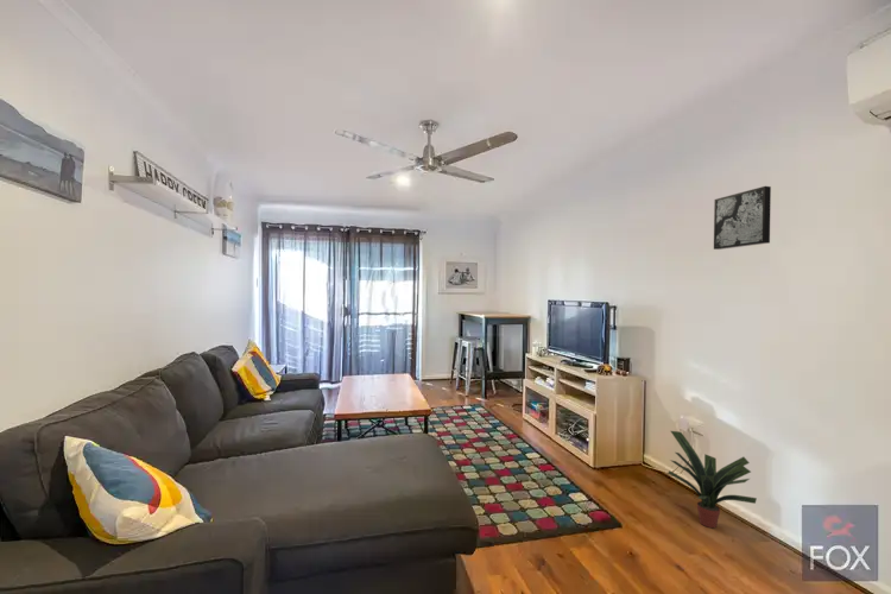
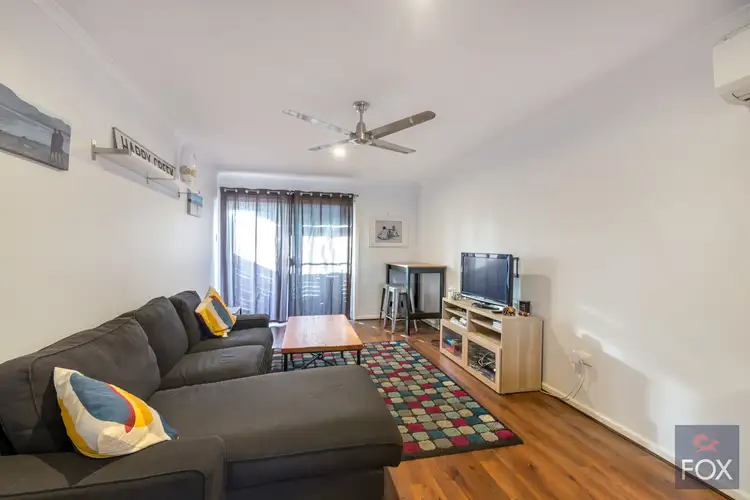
- potted plant (706, 481)
- wall art (740, 220)
